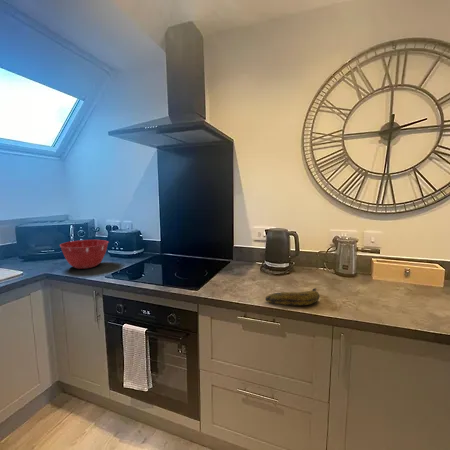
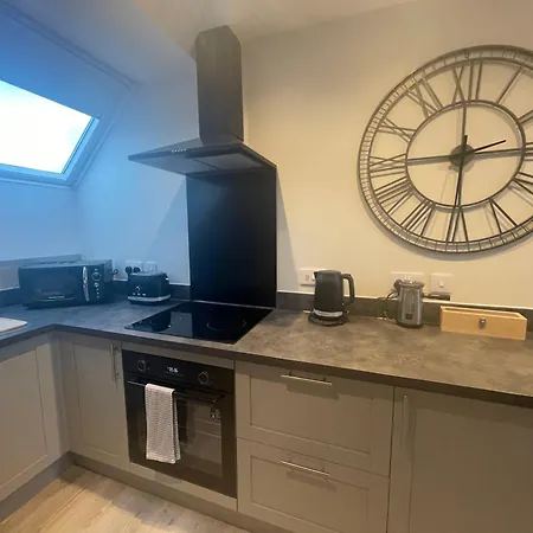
- banana (292, 293)
- mixing bowl (85, 254)
